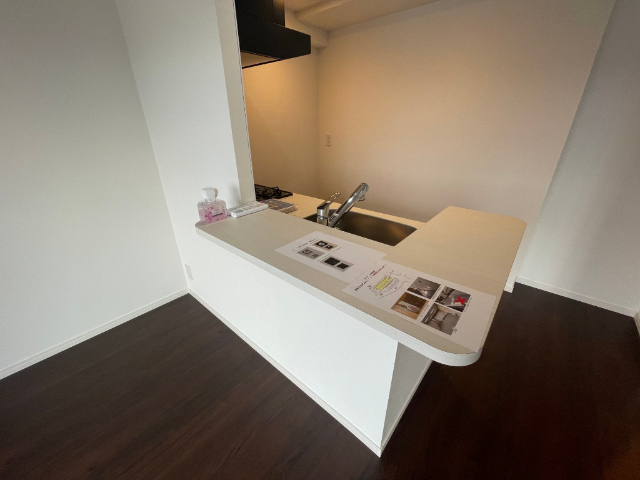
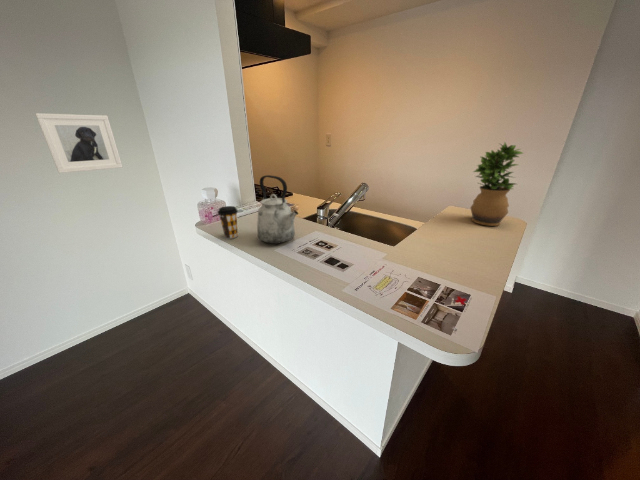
+ coffee cup (229, 222)
+ kettle (279, 210)
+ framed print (83, 143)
+ potted plant (490, 183)
